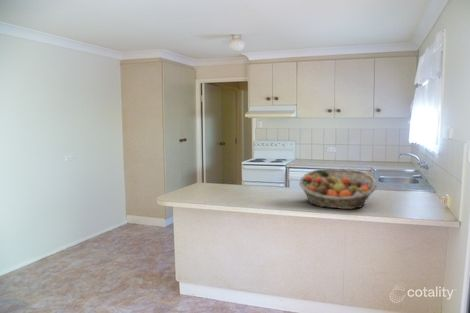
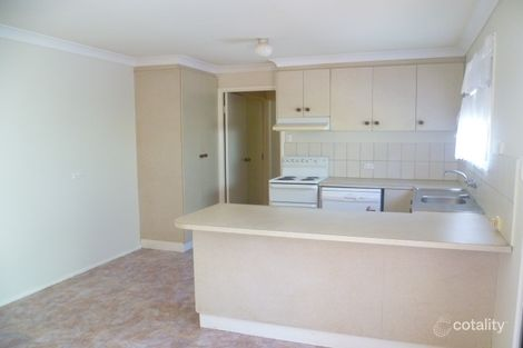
- fruit basket (336, 188)
